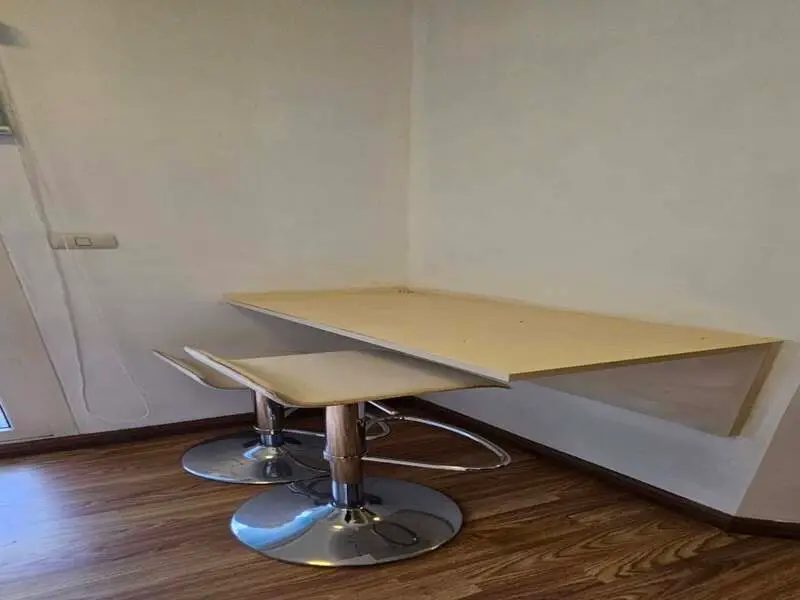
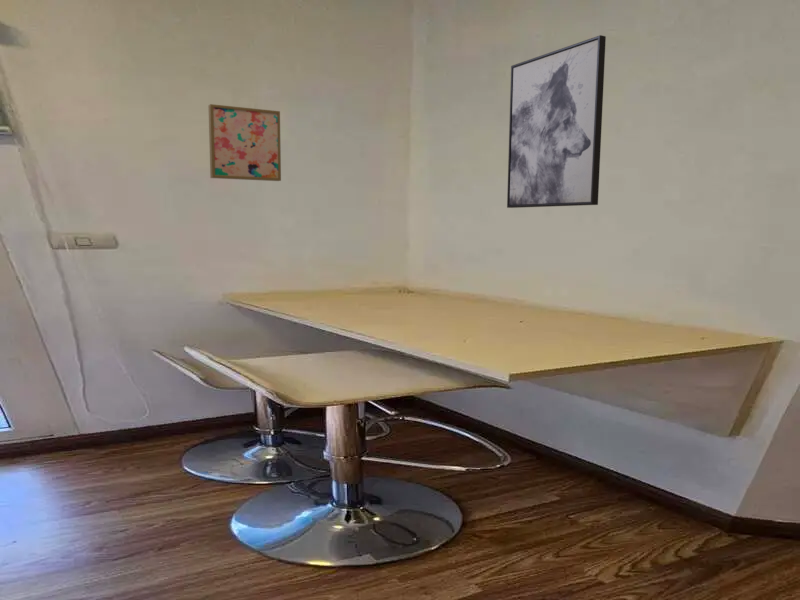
+ wall art (245, 144)
+ wall art (551, 130)
